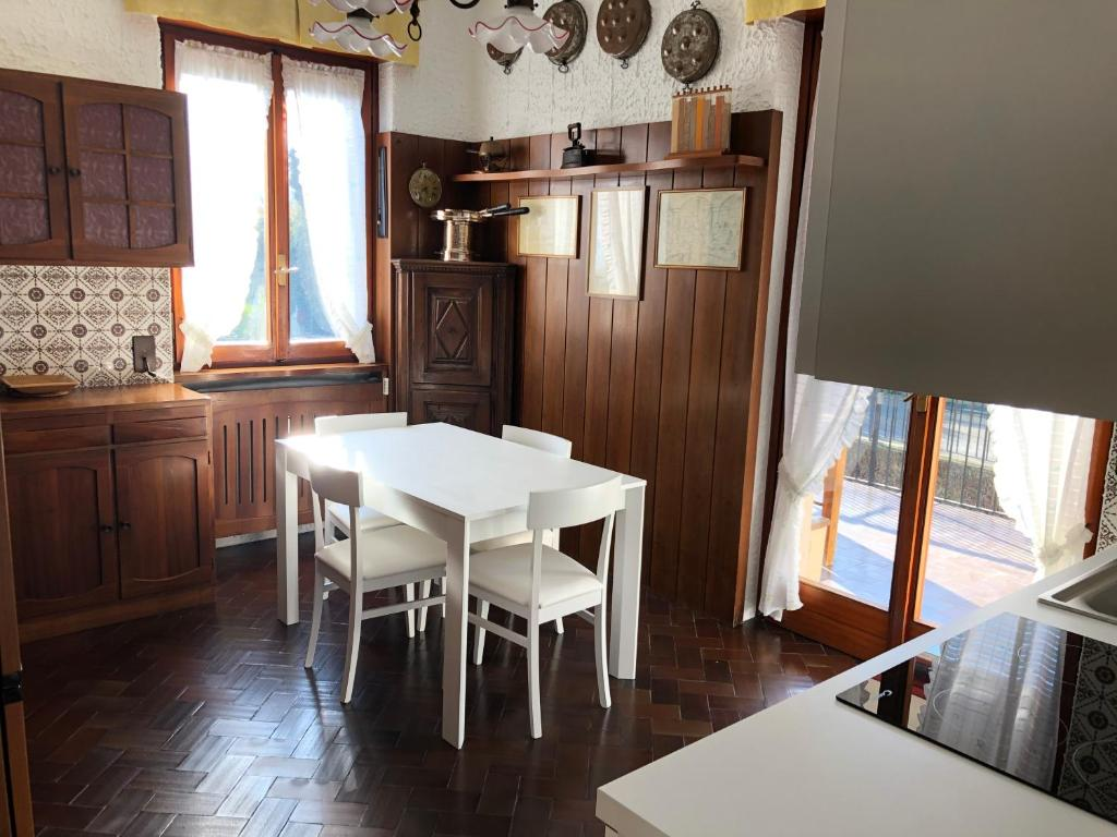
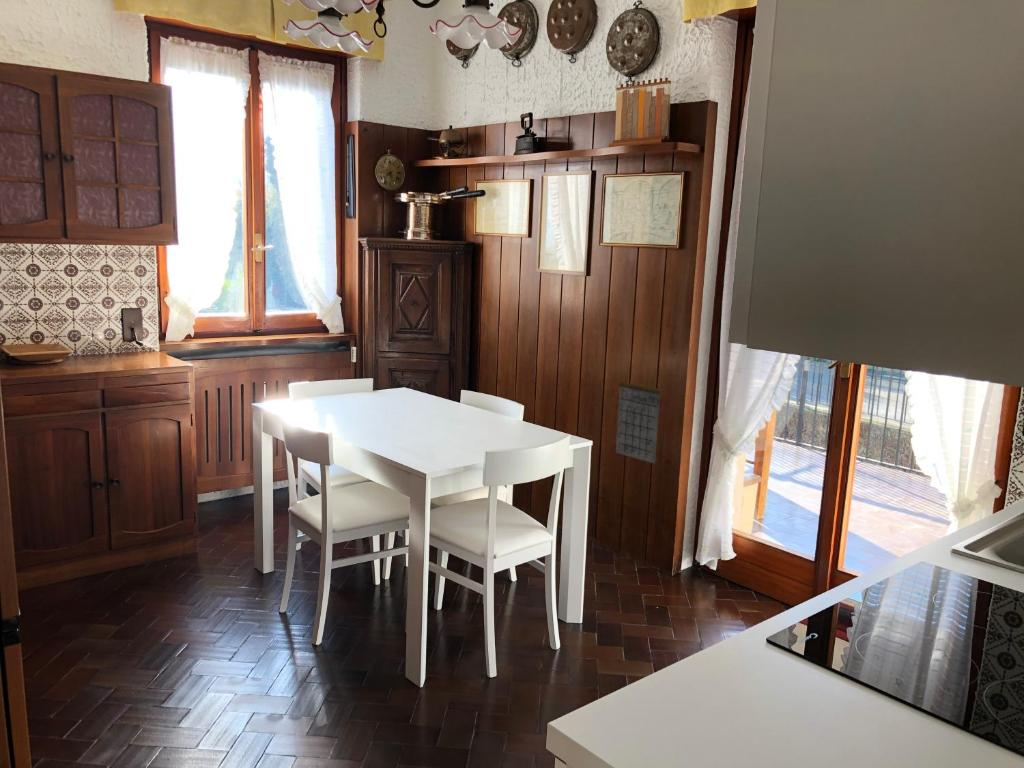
+ calendar (638, 413)
